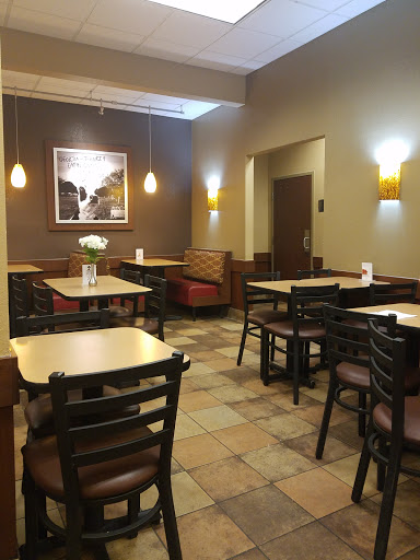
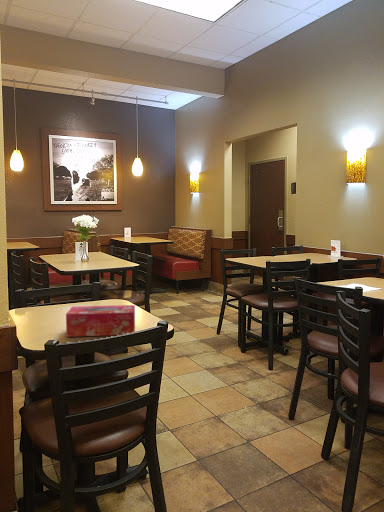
+ tissue box (102, 320)
